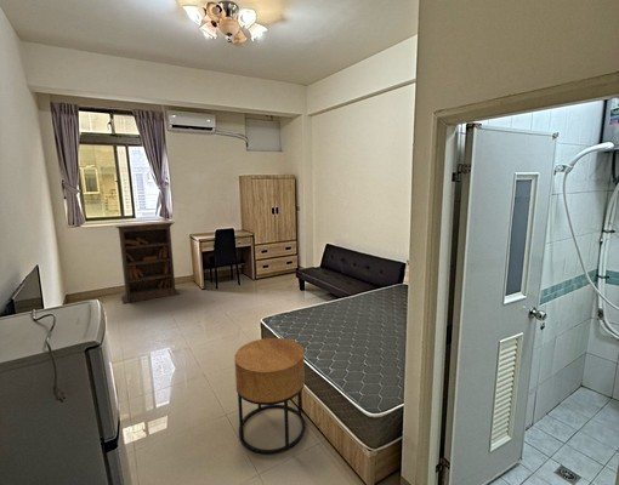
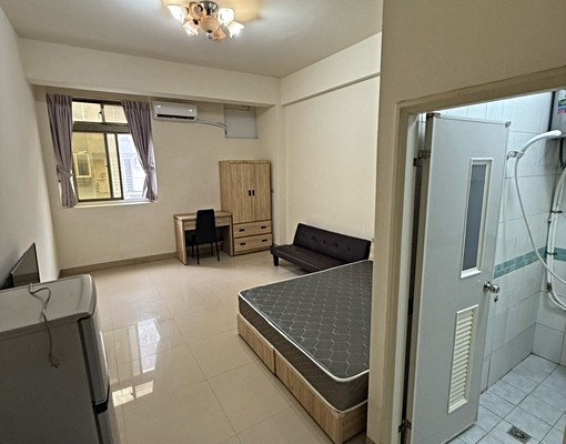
- side table (271, 390)
- bookcase (147, 259)
